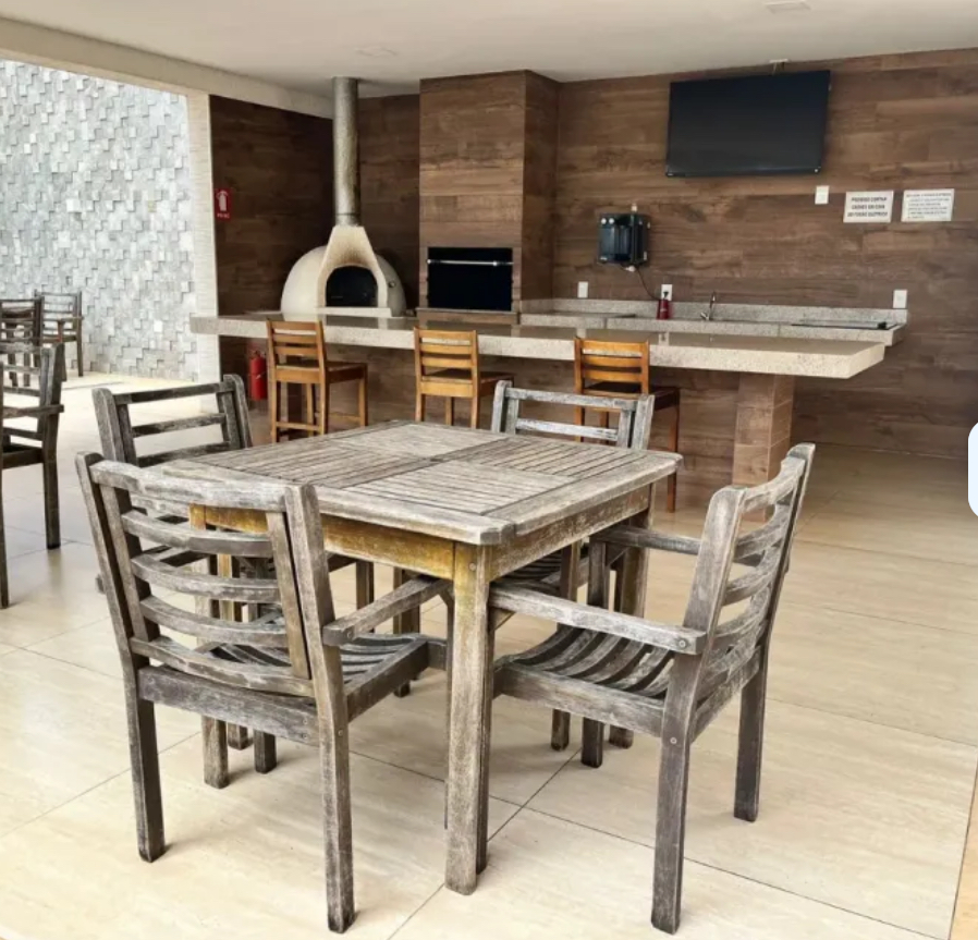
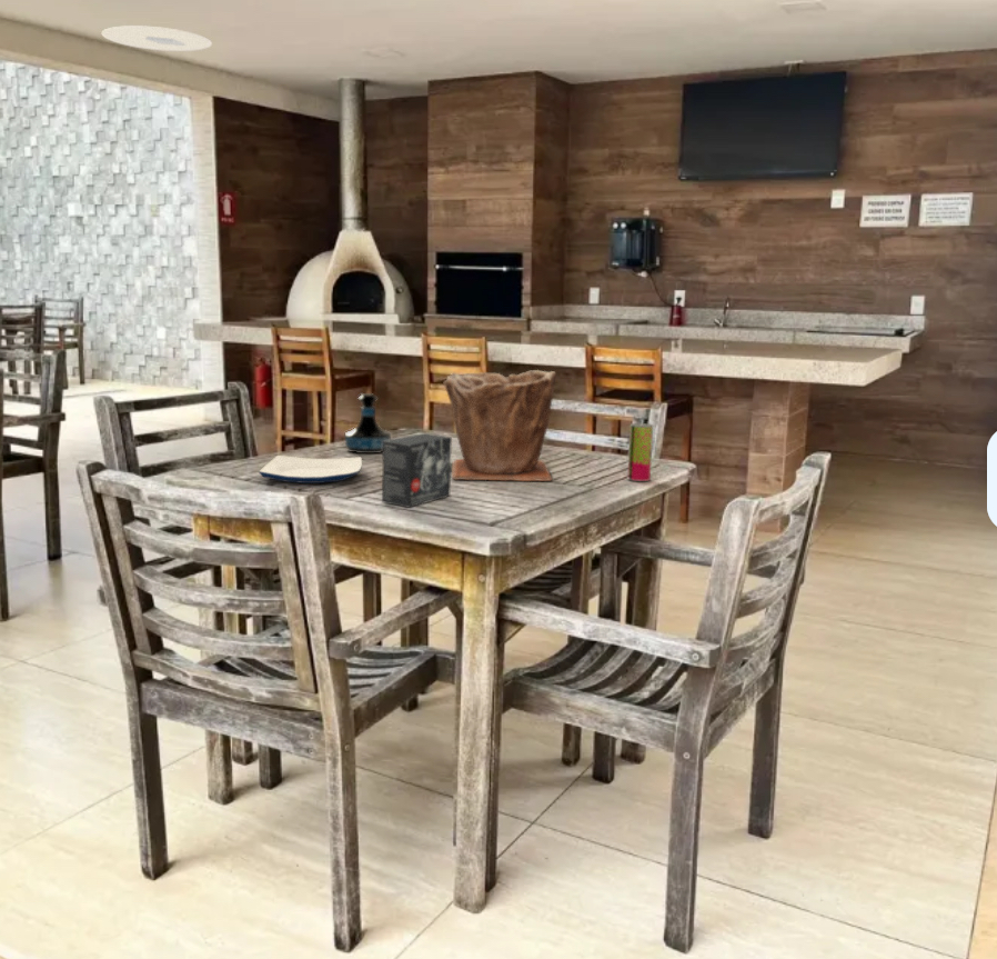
+ tequila bottle (367, 422)
+ plate (312, 470)
+ beverage can (640, 451)
+ small box (416, 469)
+ plant pot (501, 421)
+ ceiling light (157, 33)
